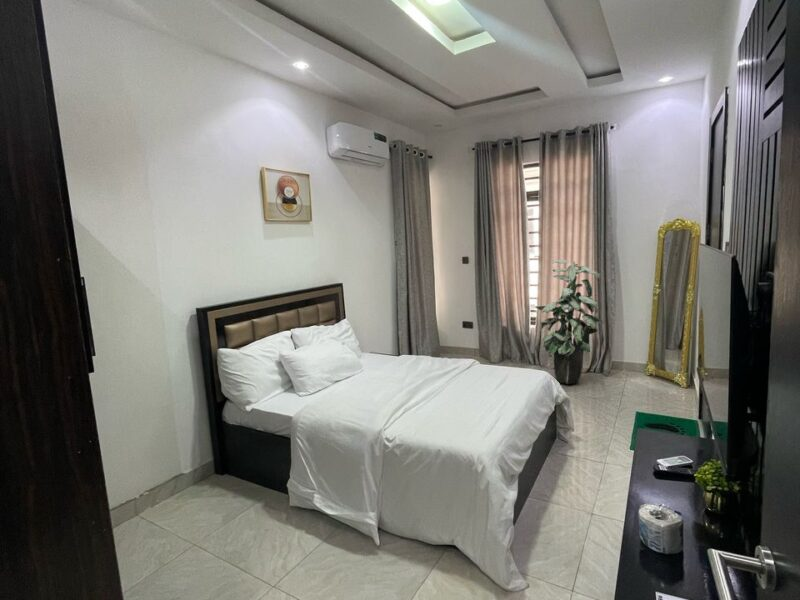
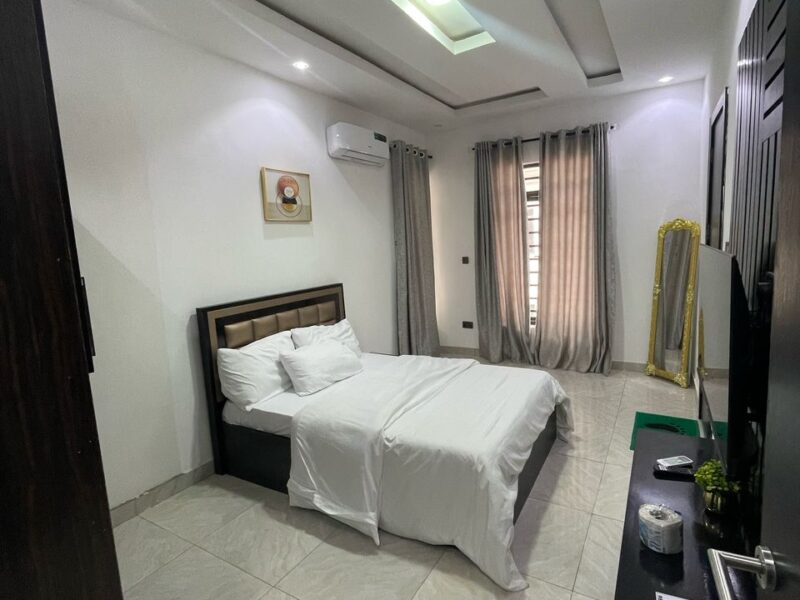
- indoor plant (567, 321)
